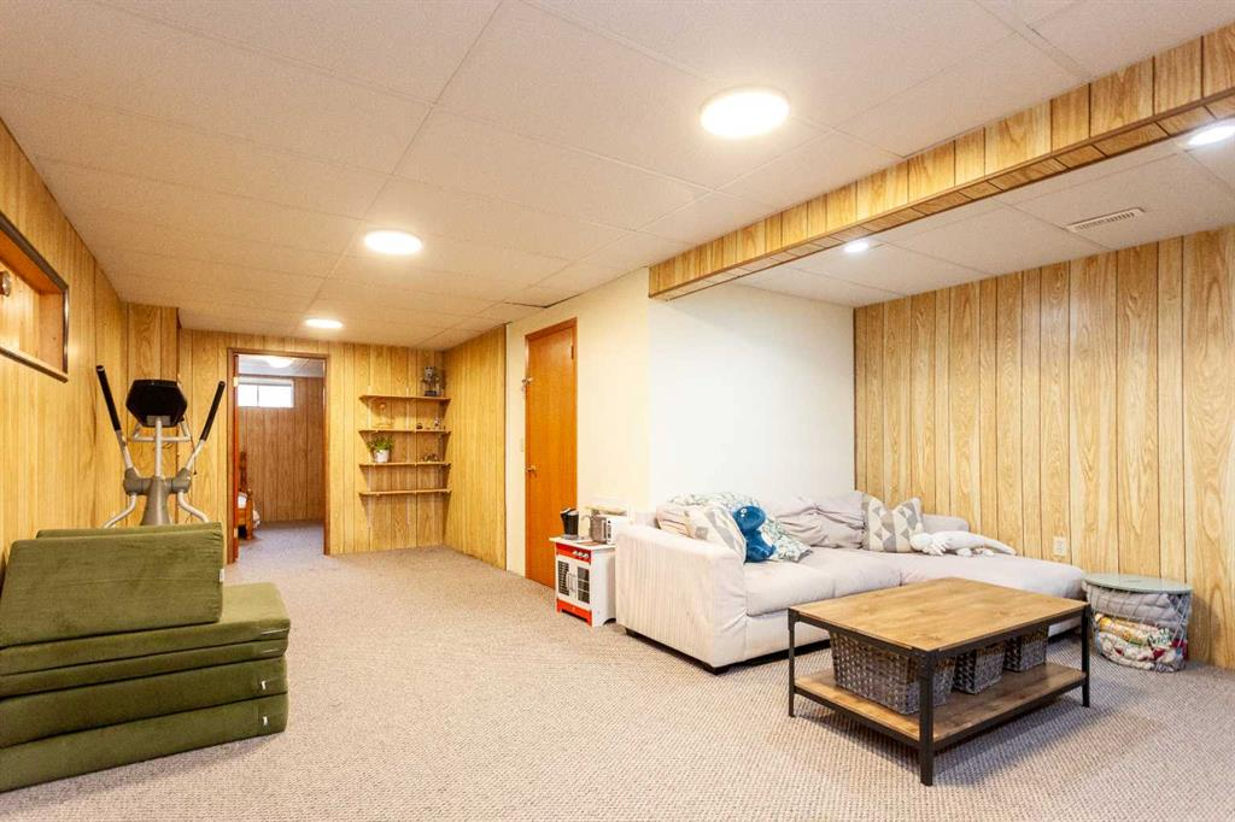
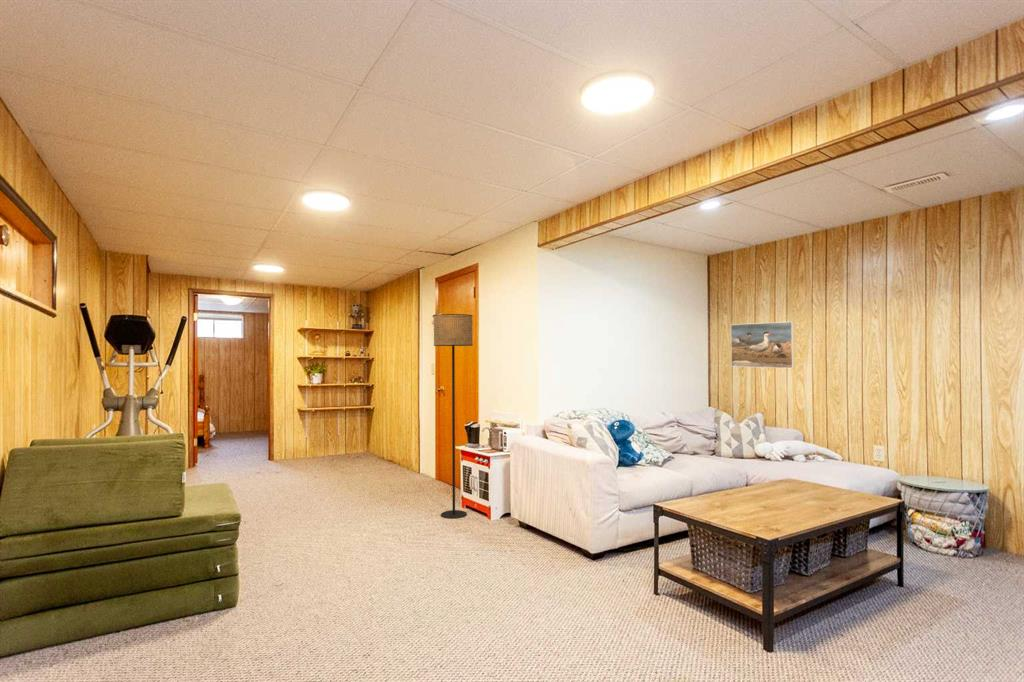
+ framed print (760, 345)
+ floor lamp (453, 414)
